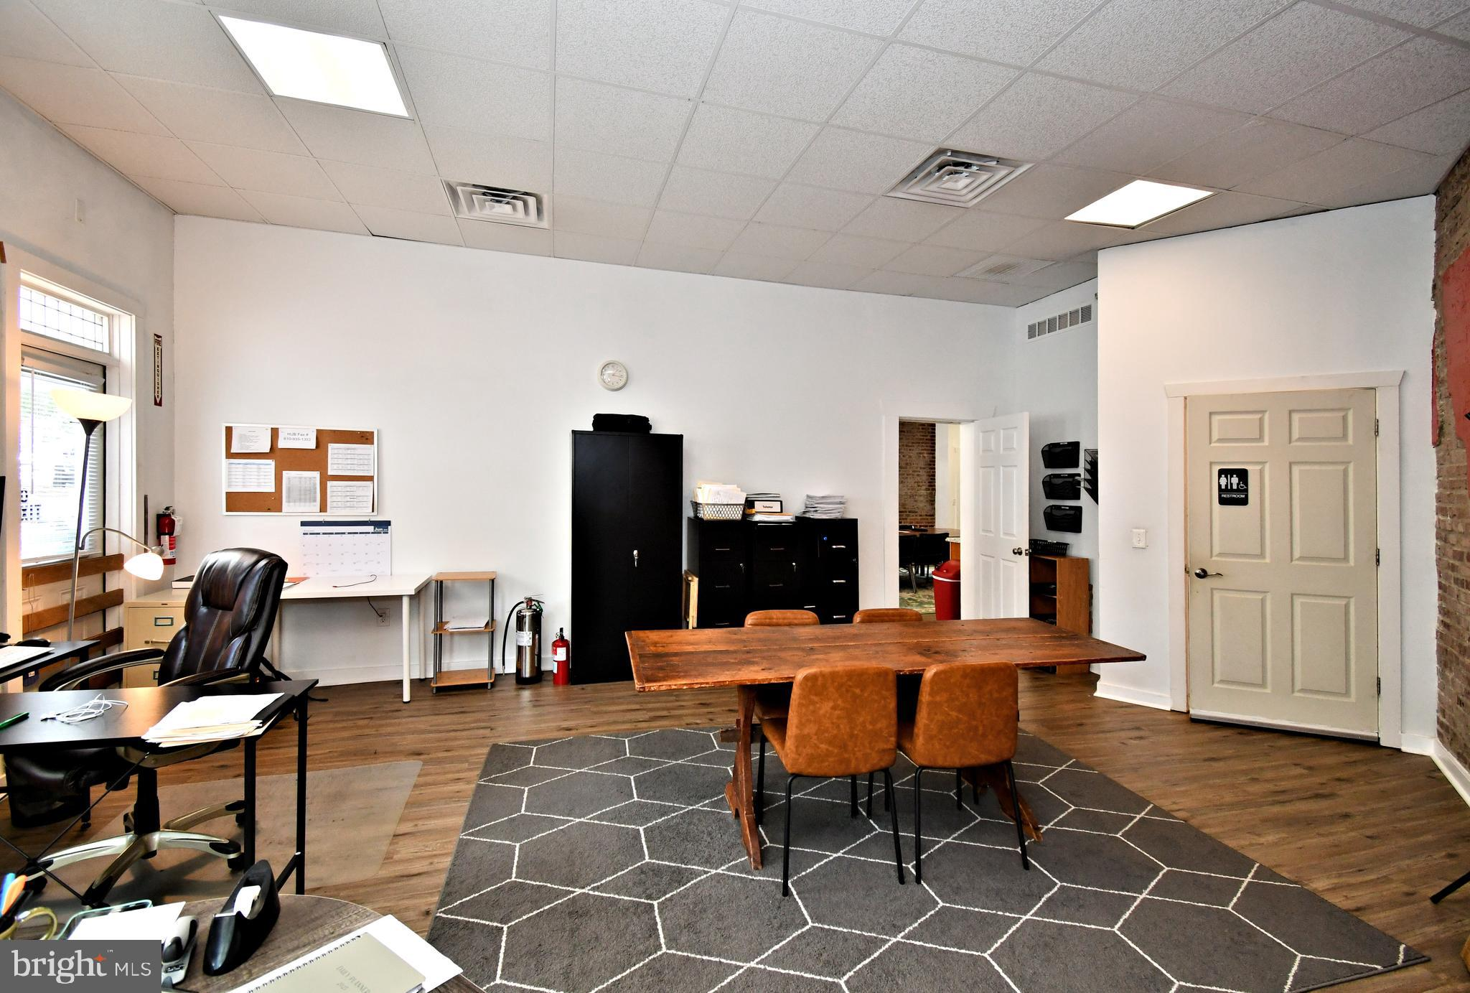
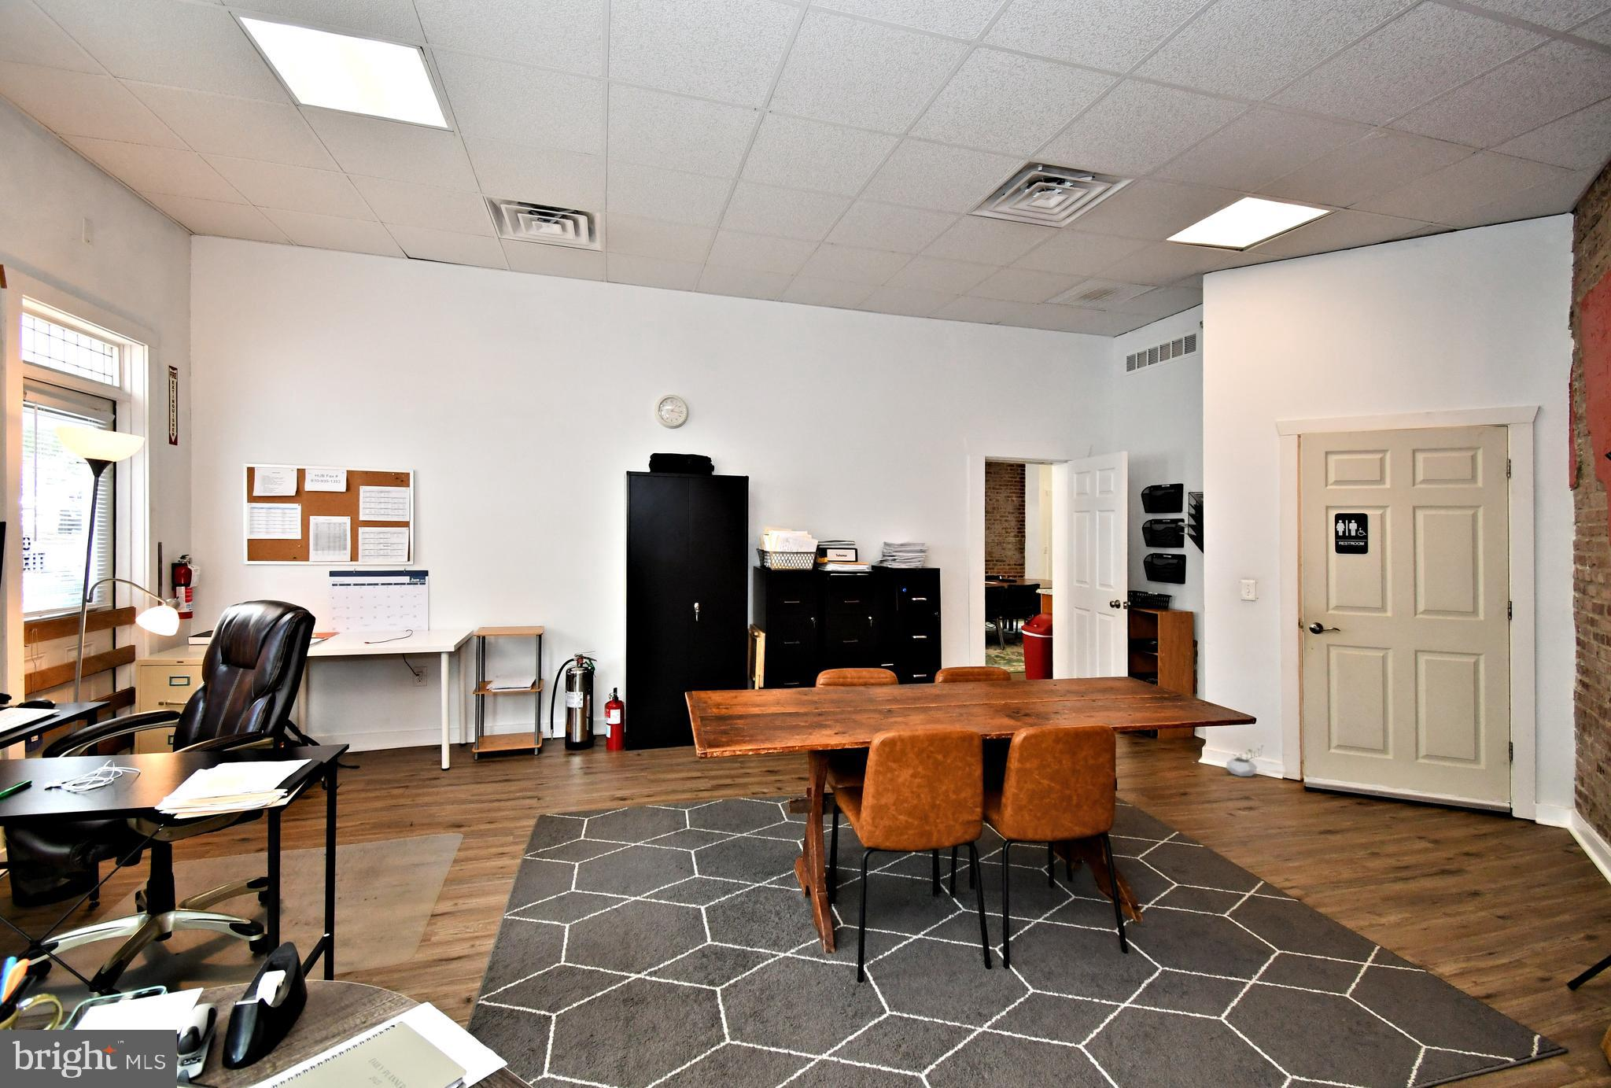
+ planter (1244, 759)
